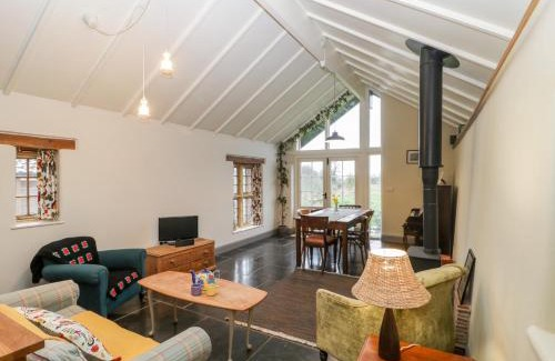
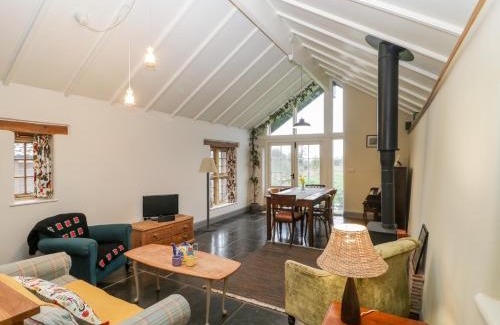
+ floor lamp (208, 193)
